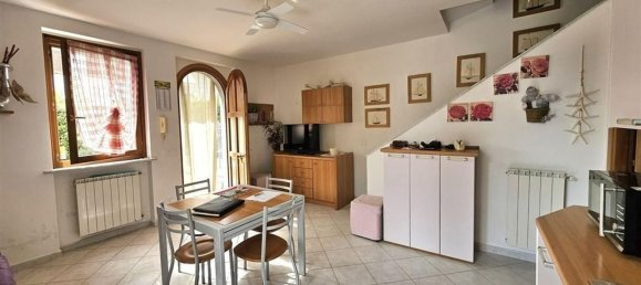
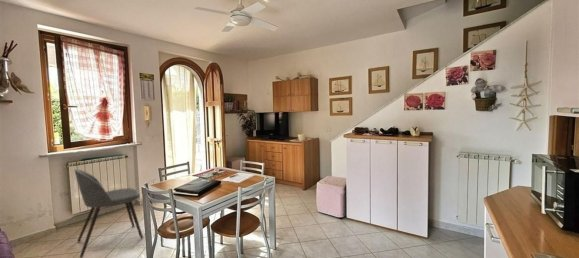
+ dining chair (108, 203)
